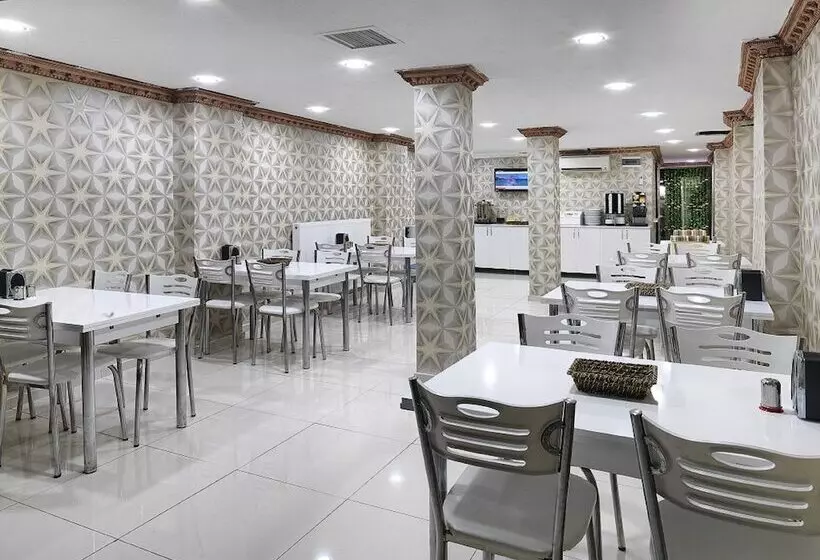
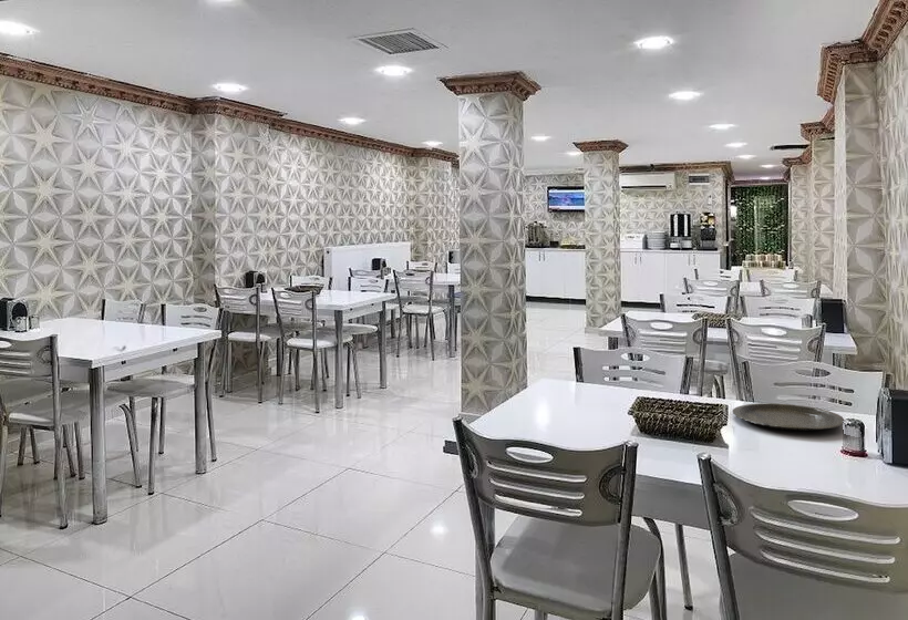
+ plate (786, 416)
